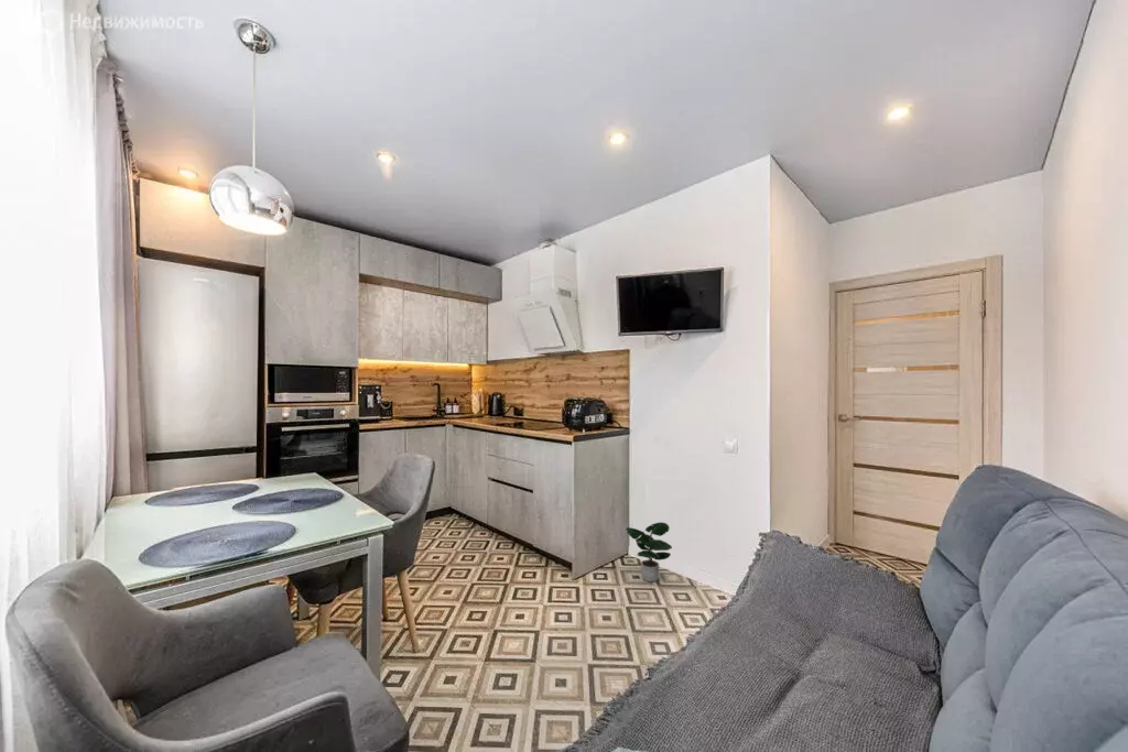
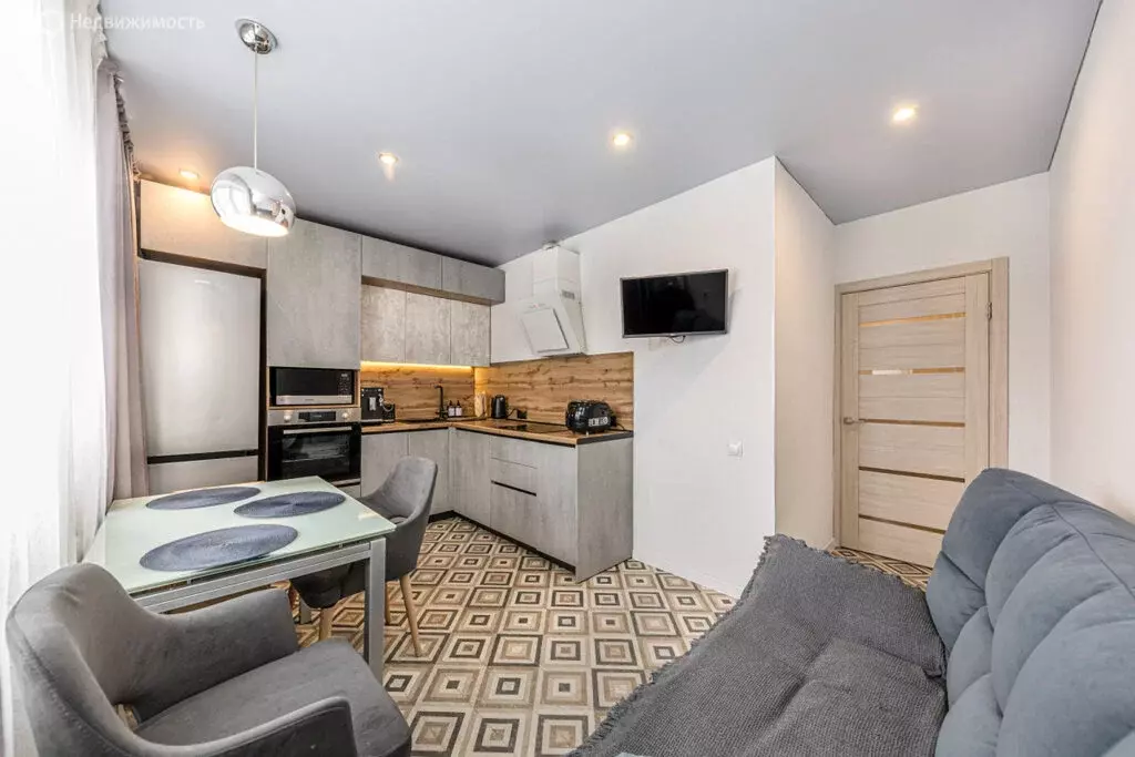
- potted plant (652, 553)
